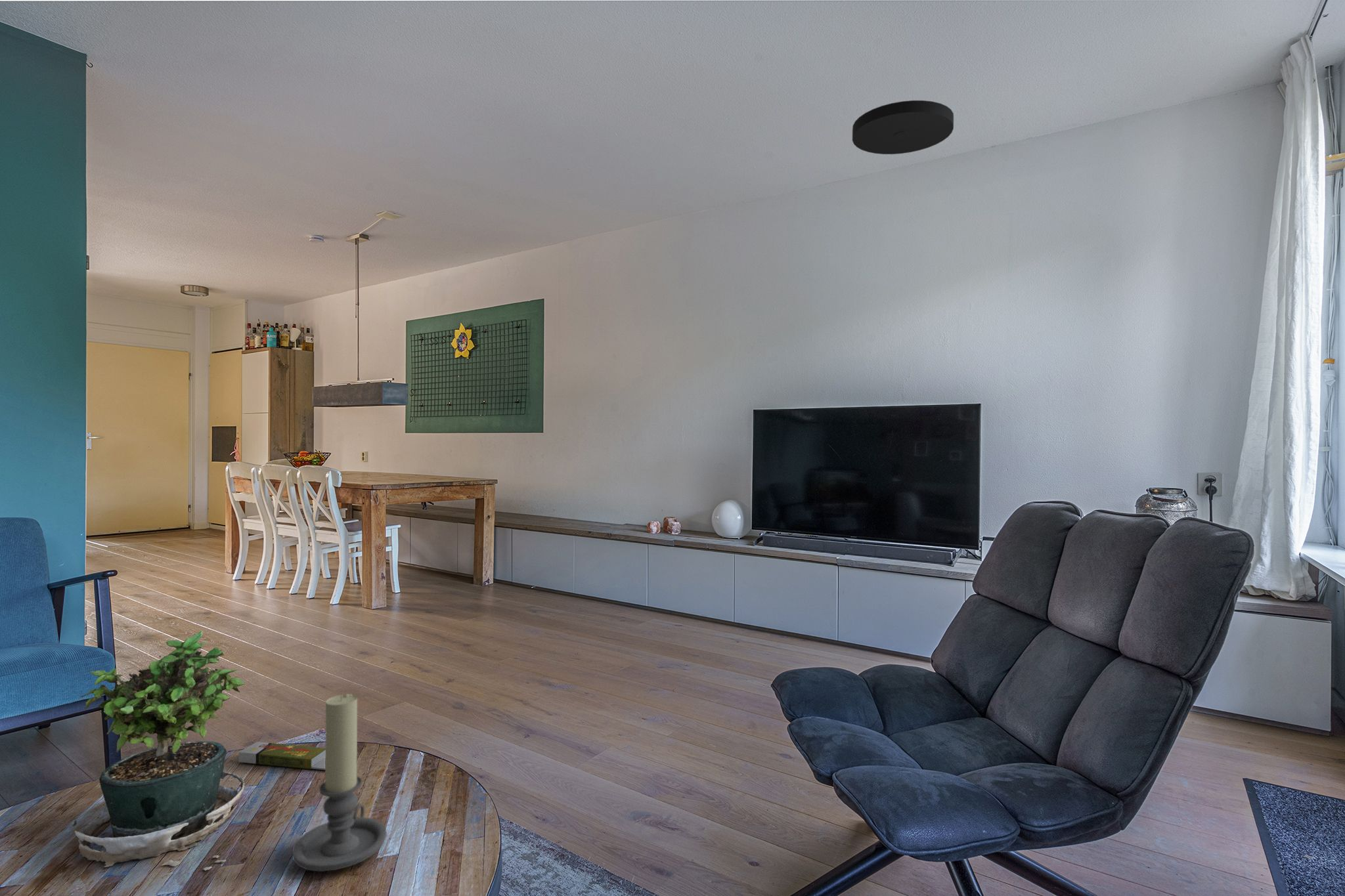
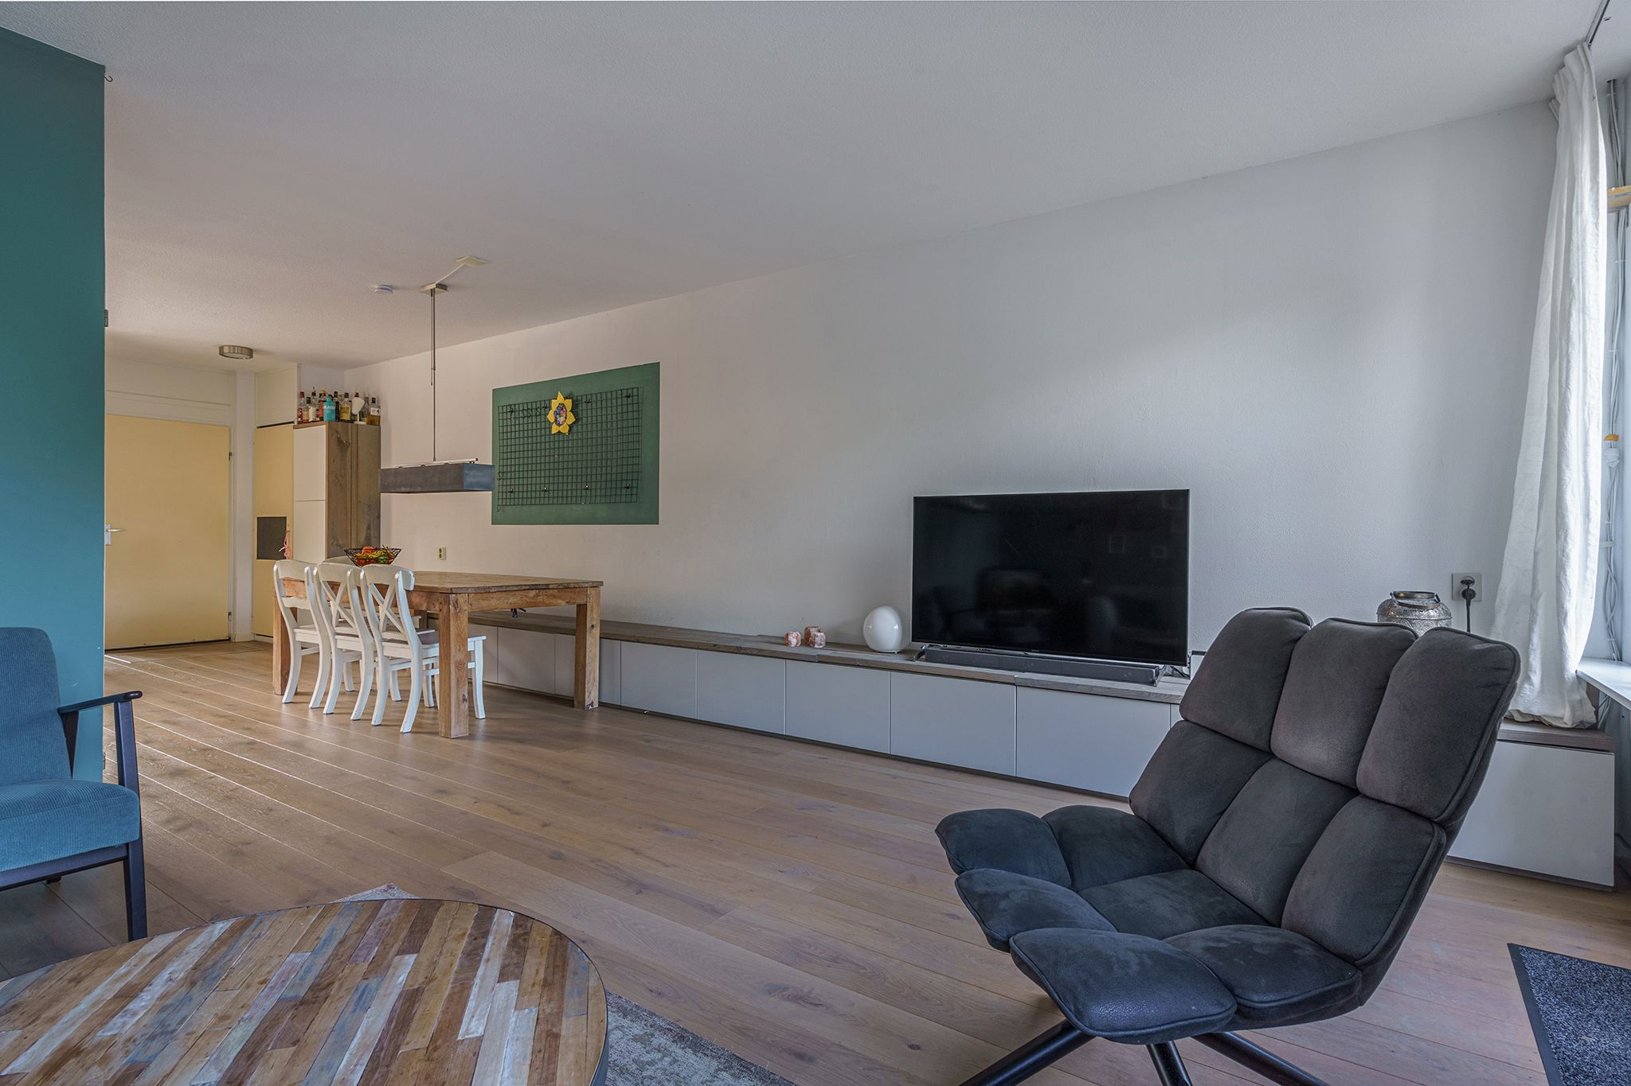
- candle holder (345, 771)
- ceiling light (902, 129)
- potted plant (175, 734)
- matchbox (293, 754)
